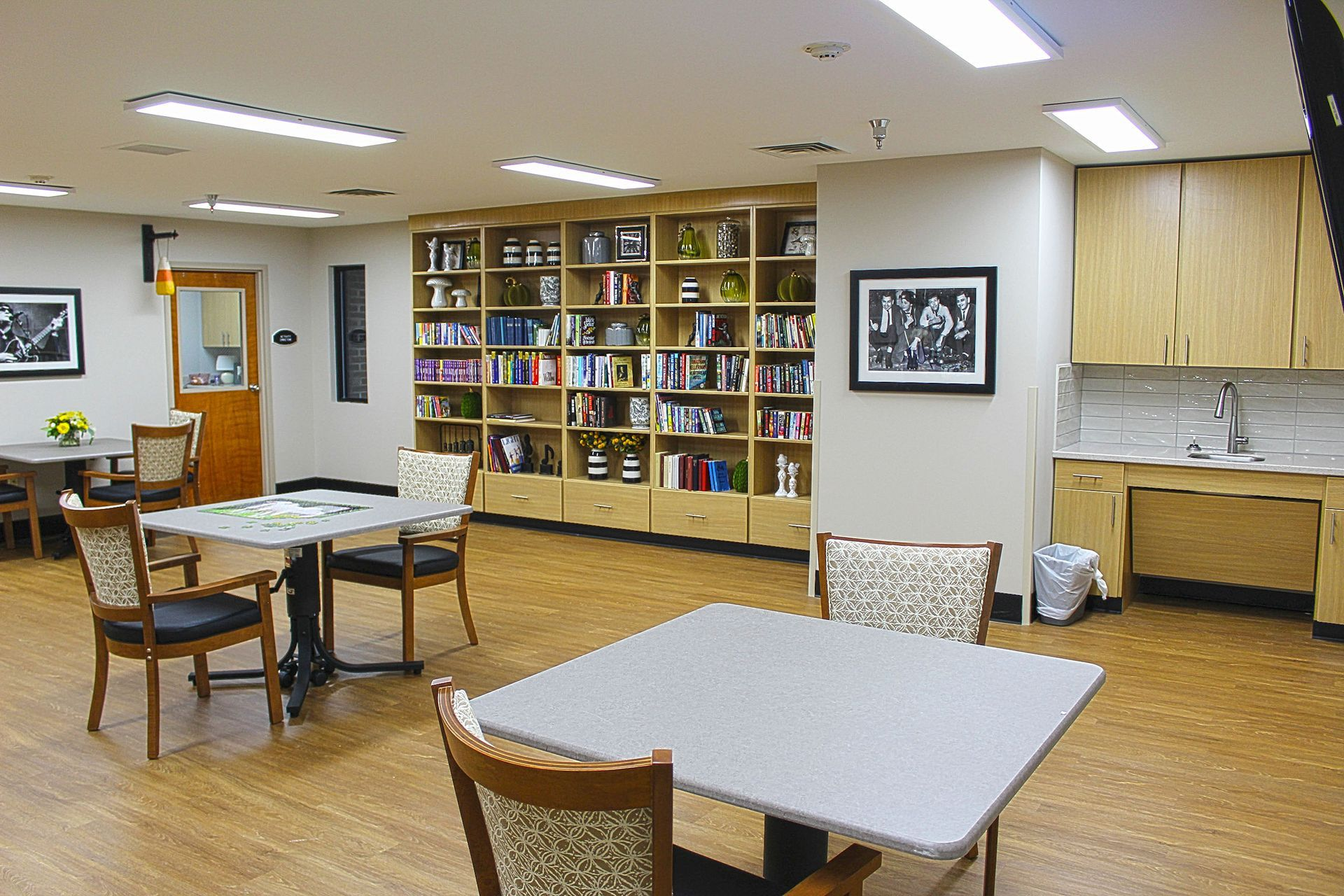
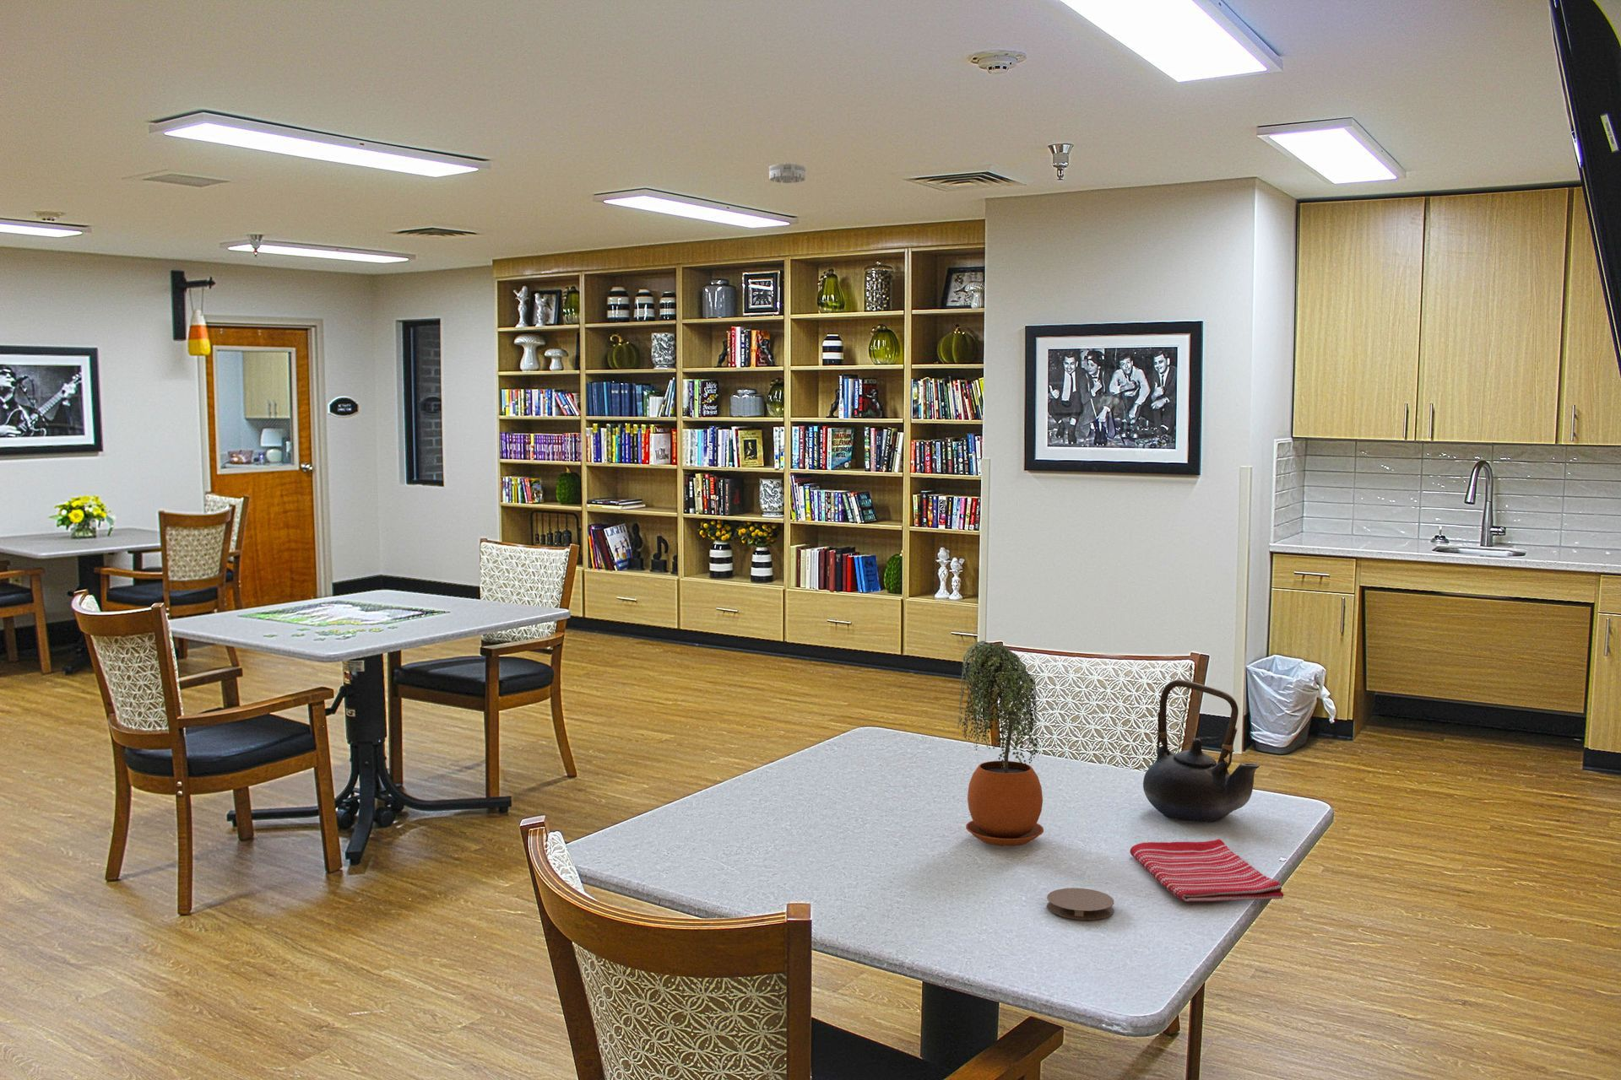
+ smoke detector (786, 172)
+ teapot (1200, 747)
+ coaster (1079, 903)
+ potted plant (997, 741)
+ dish towel (1202, 868)
